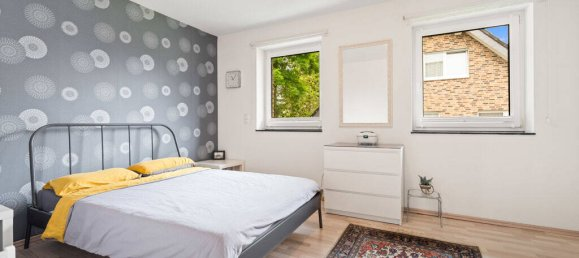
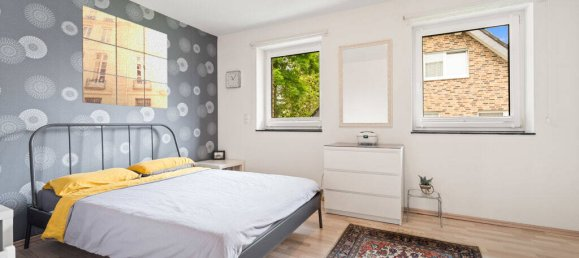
+ wall art (130, 64)
